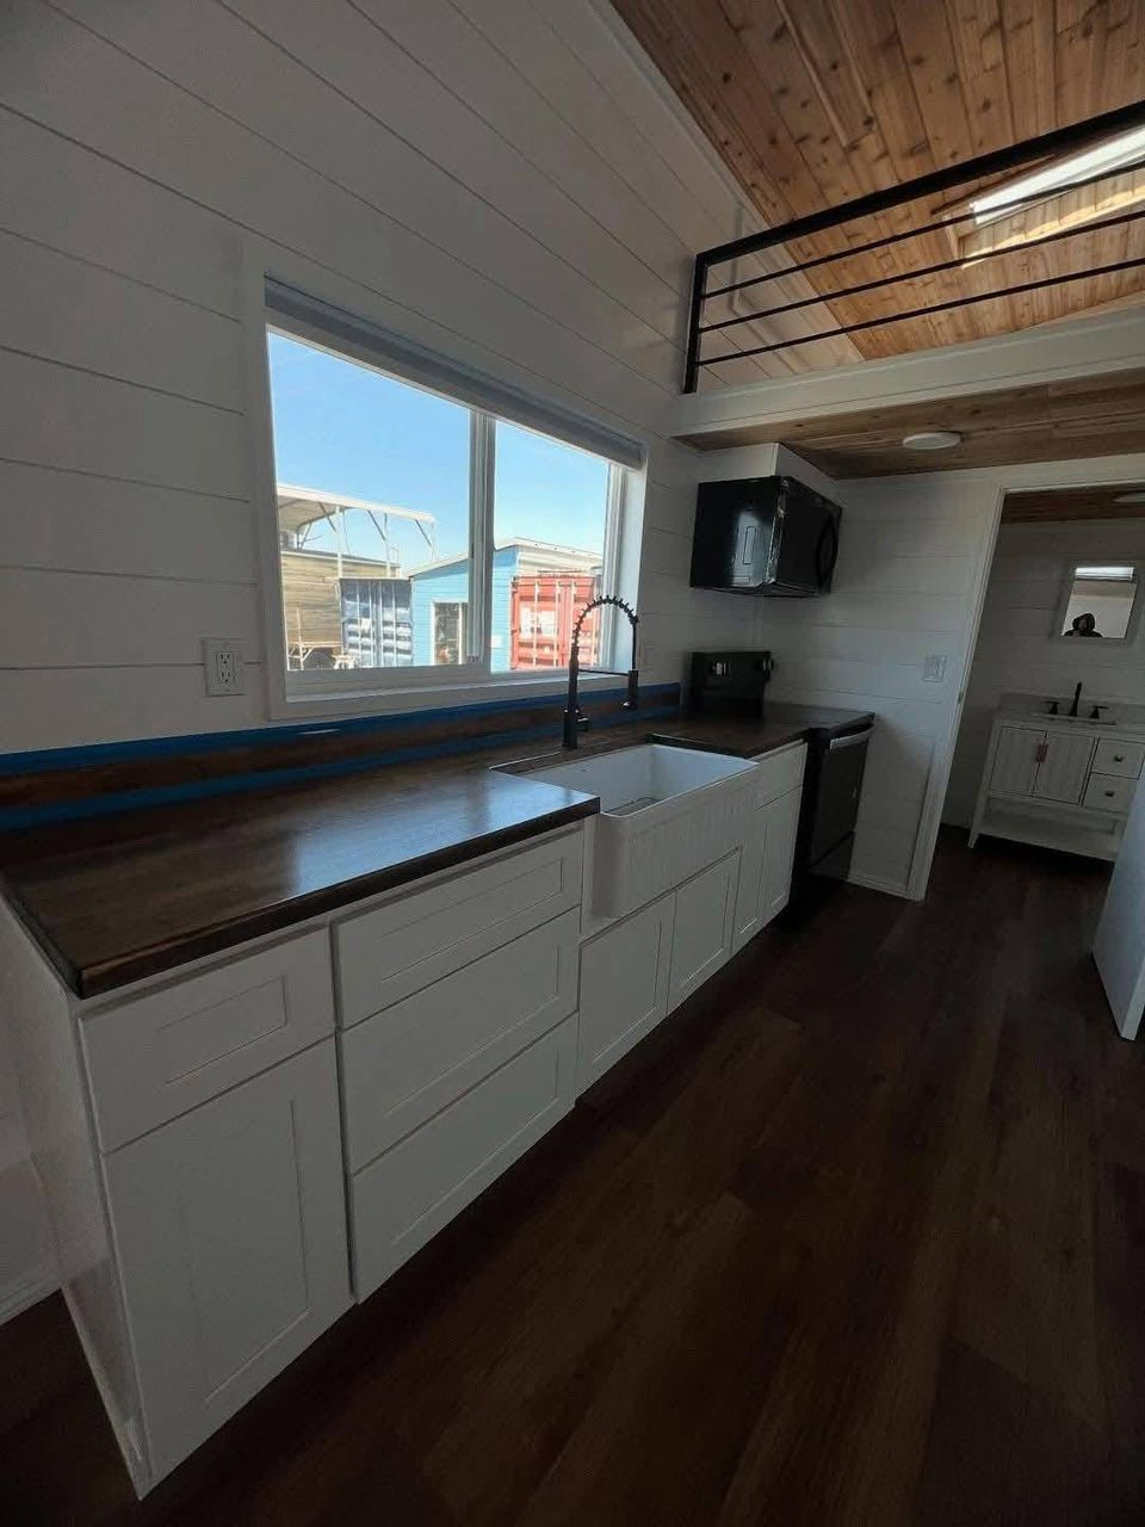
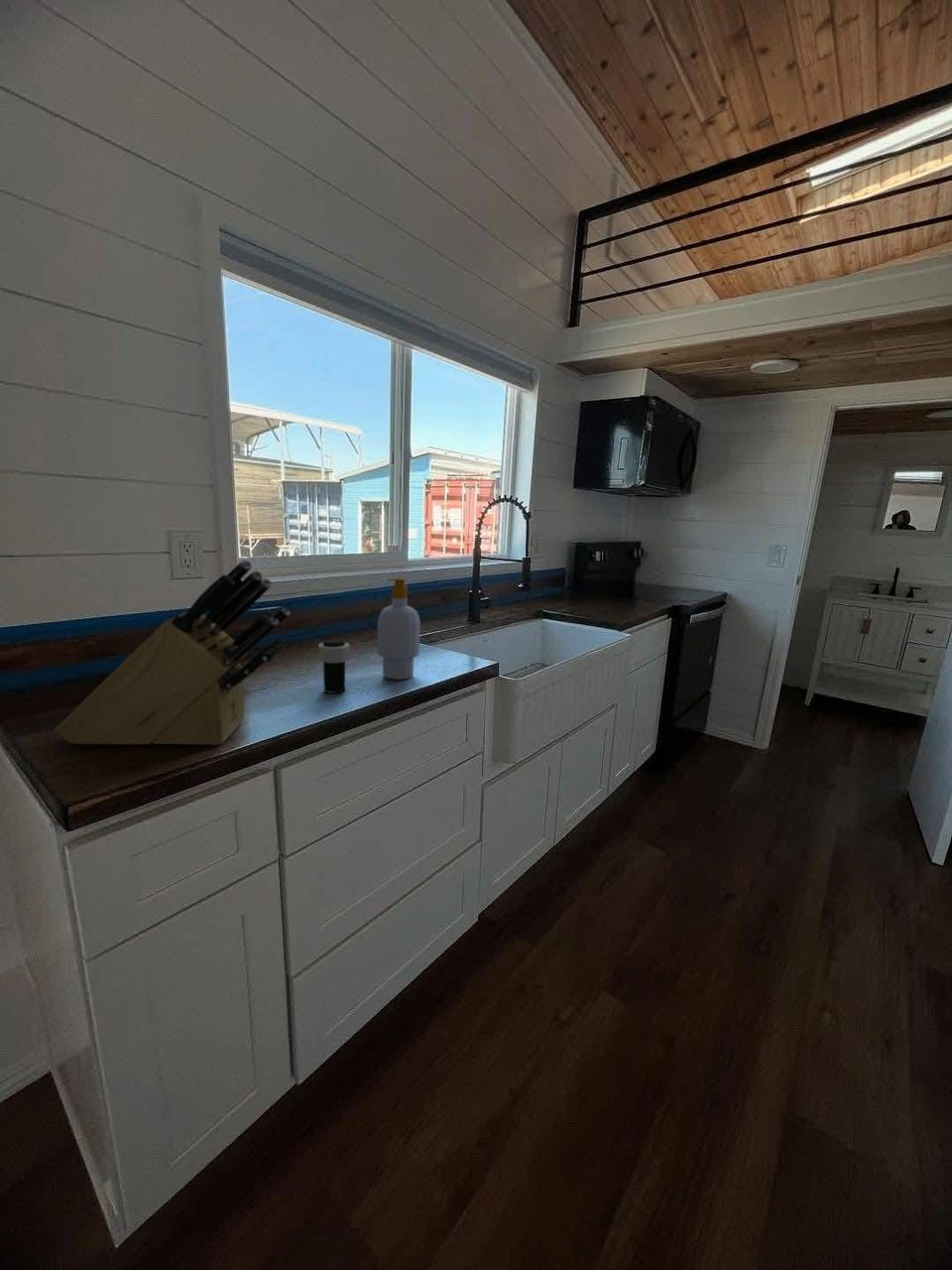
+ soap bottle (399, 628)
+ knife block (178, 649)
+ cup (334, 666)
